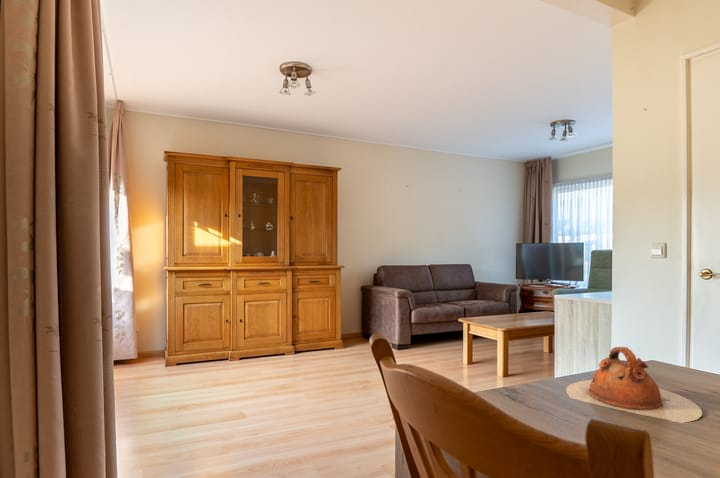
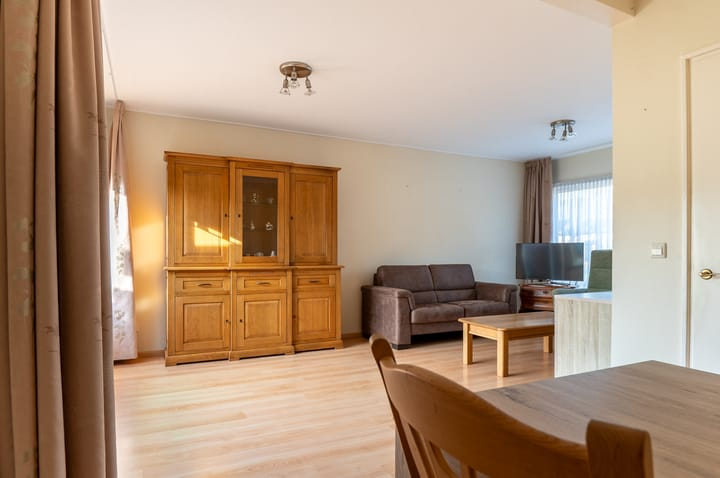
- teapot (629, 373)
